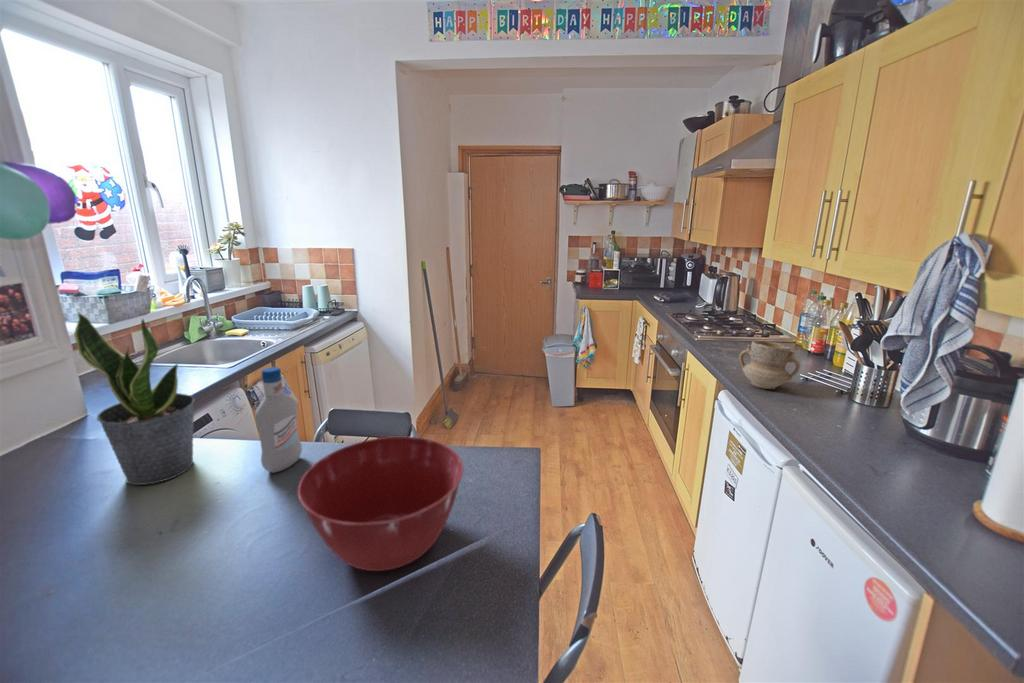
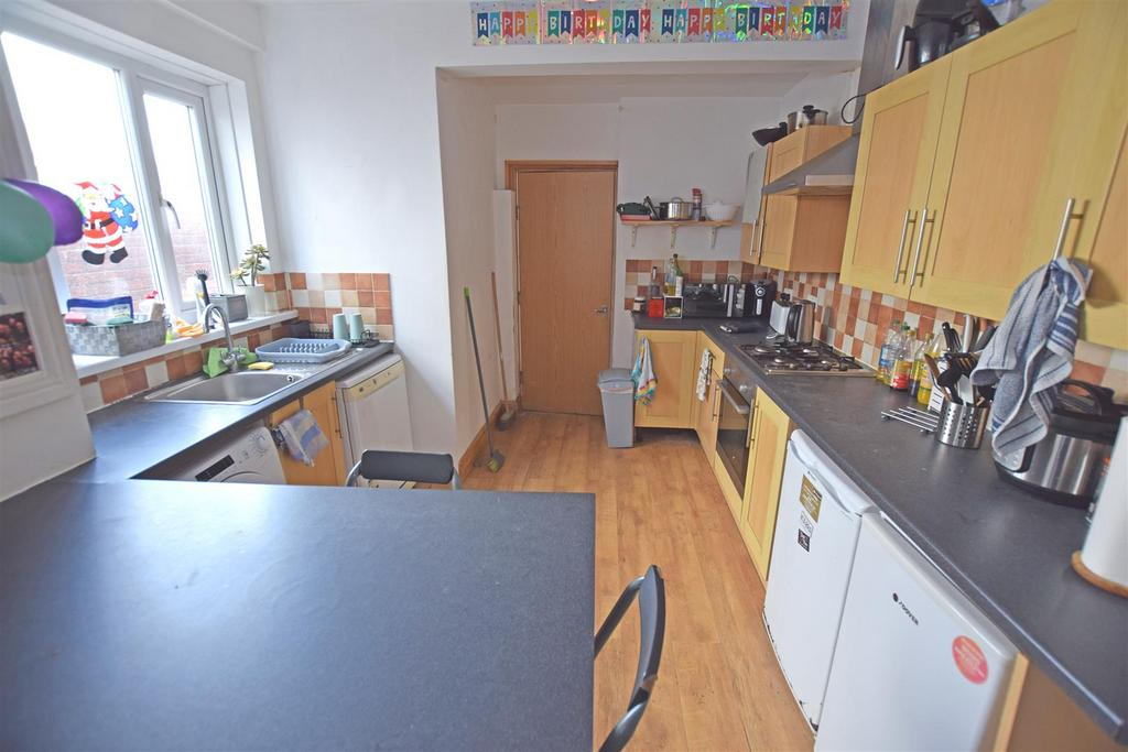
- bottle (277, 418)
- potted plant (145, 392)
- mug (768, 364)
- mixing bowl (387, 508)
